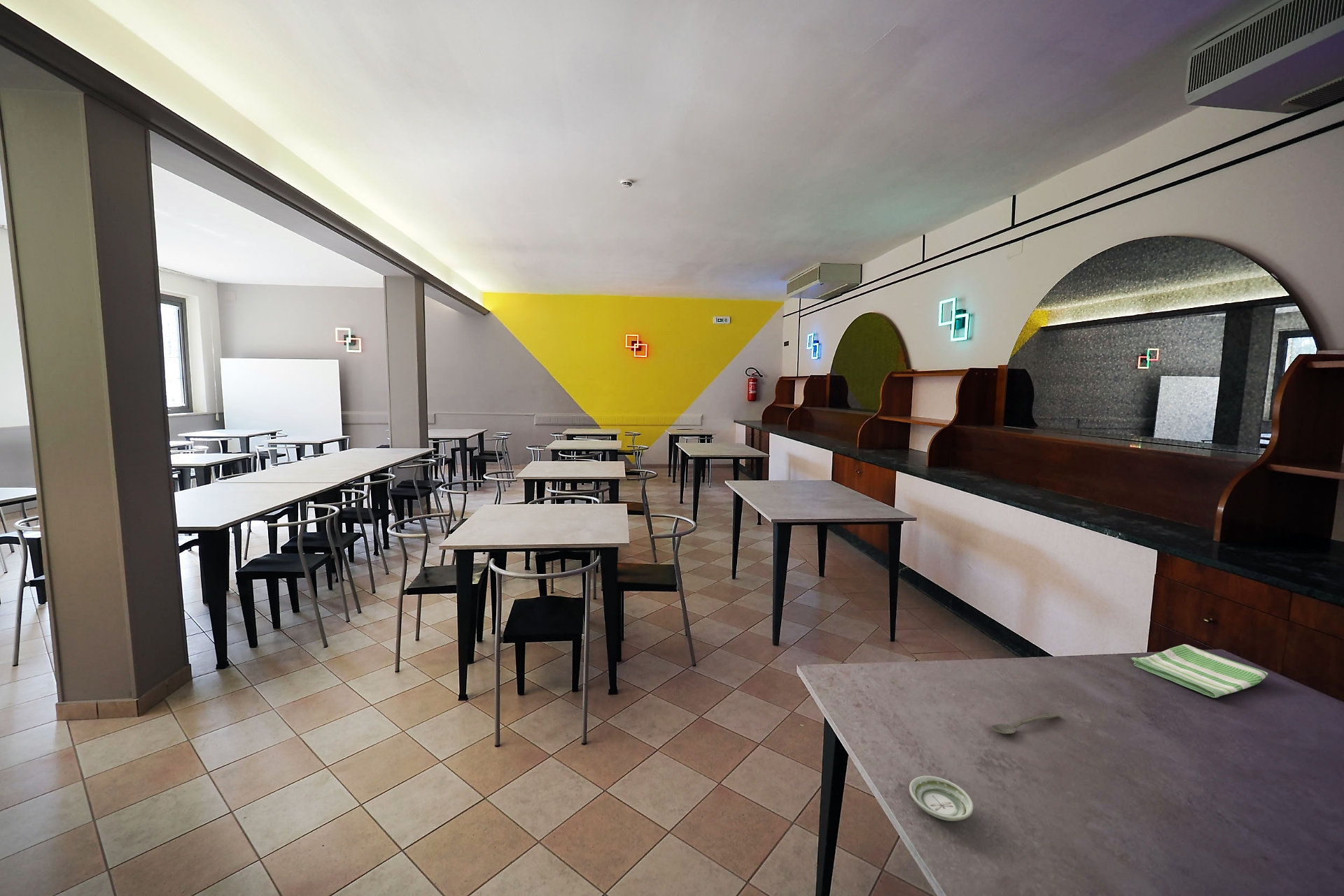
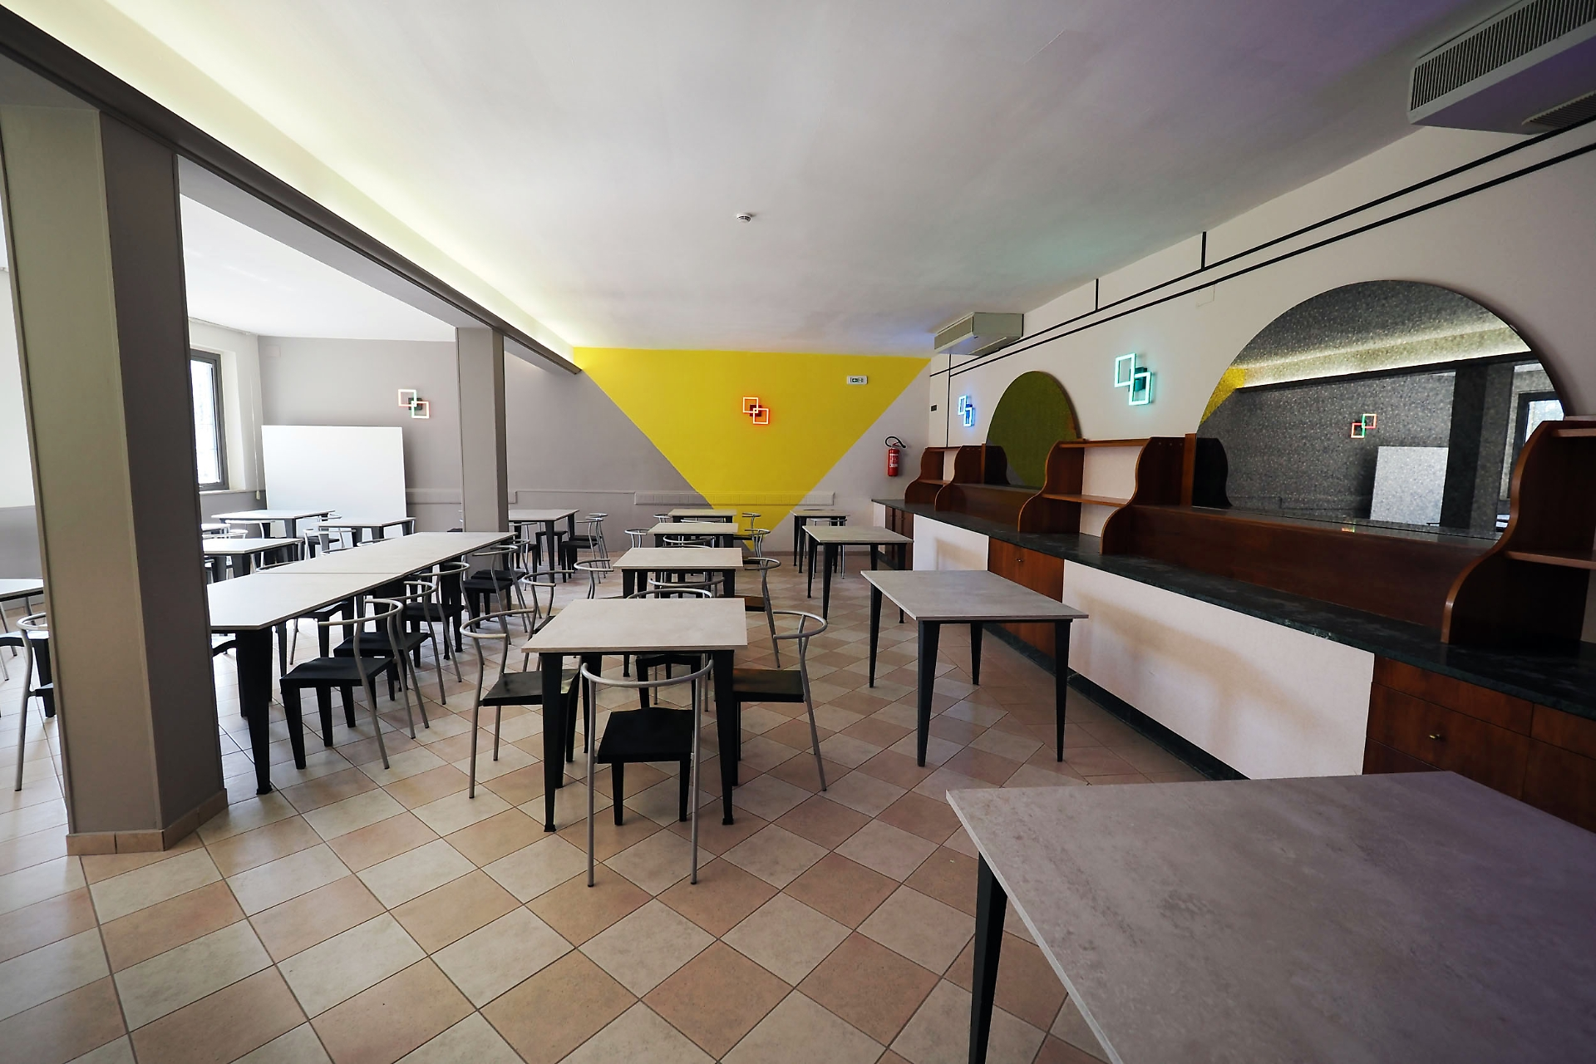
- saucer (940, 802)
- dish towel (1198, 668)
- spoon (1026, 722)
